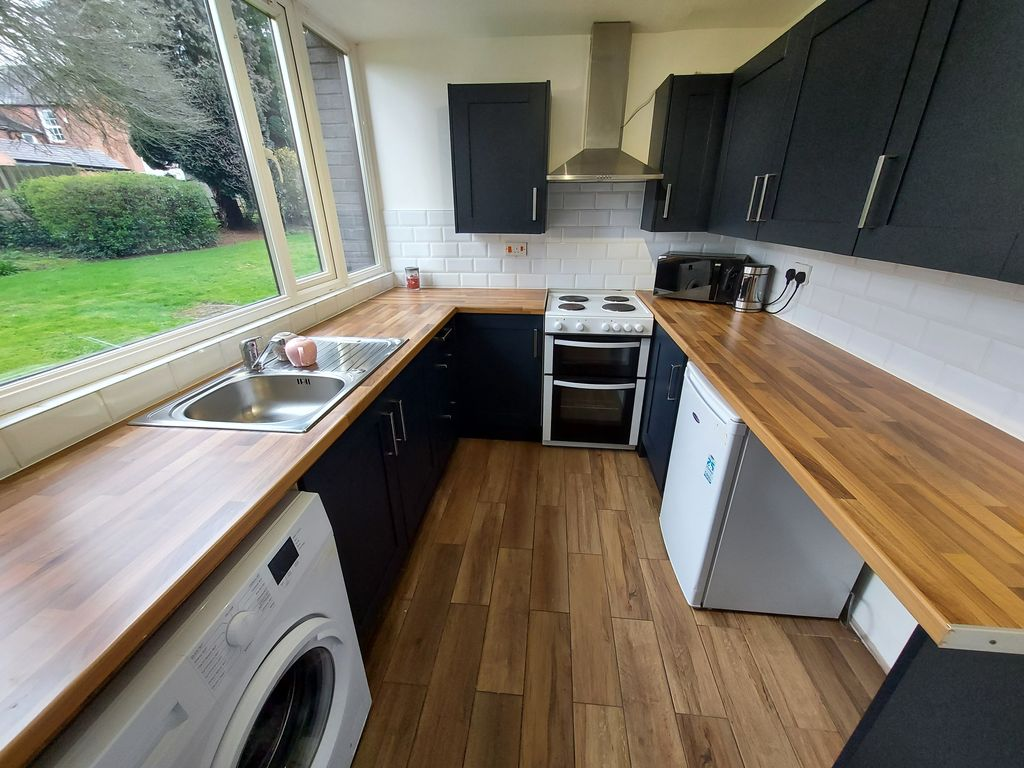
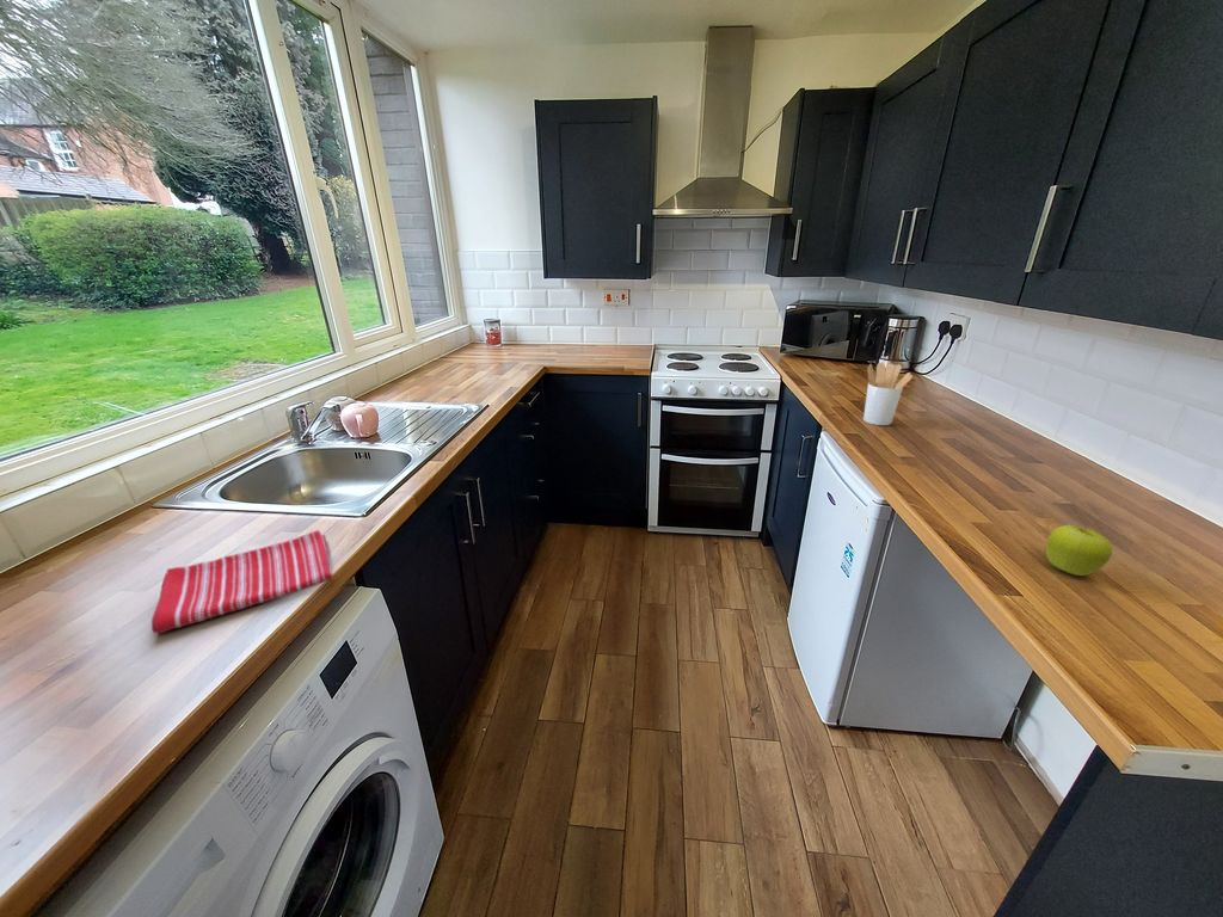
+ utensil holder (883, 392)
+ dish towel (248, 574)
+ fruit (1076, 549)
